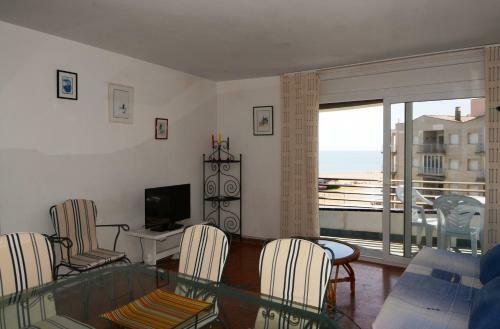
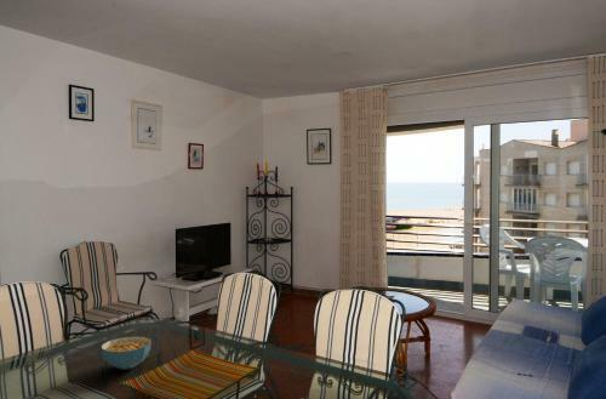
+ cereal bowl (126, 354)
